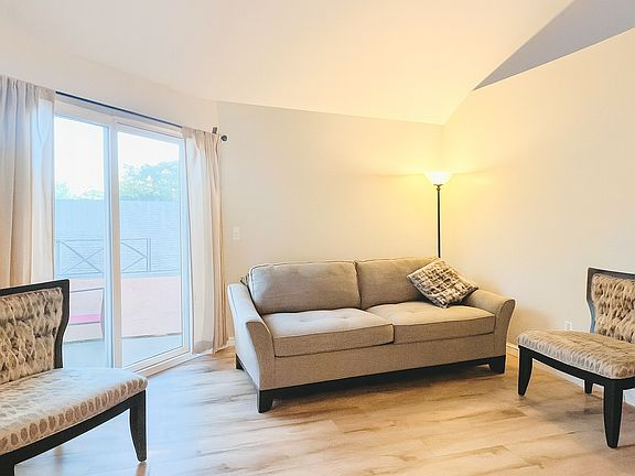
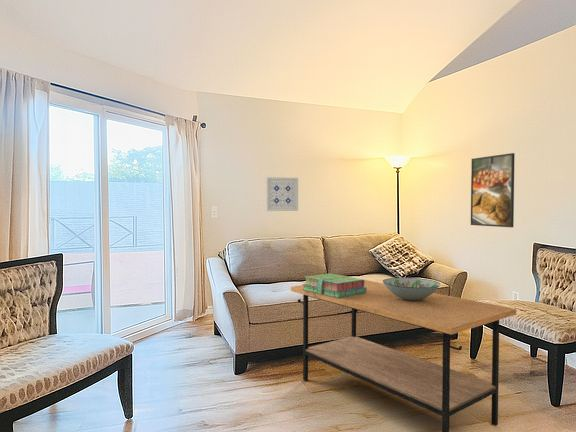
+ decorative bowl (410, 290)
+ stack of books (333, 284)
+ coffee table (389, 348)
+ wall art (282, 194)
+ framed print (491, 191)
